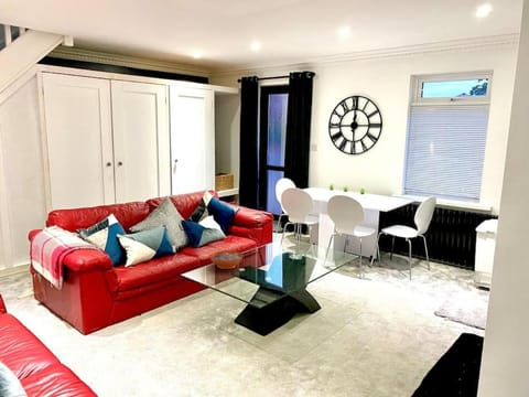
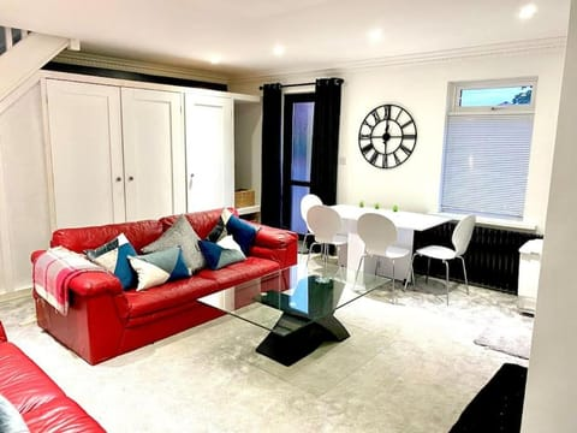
- decorative bowl (226, 260)
